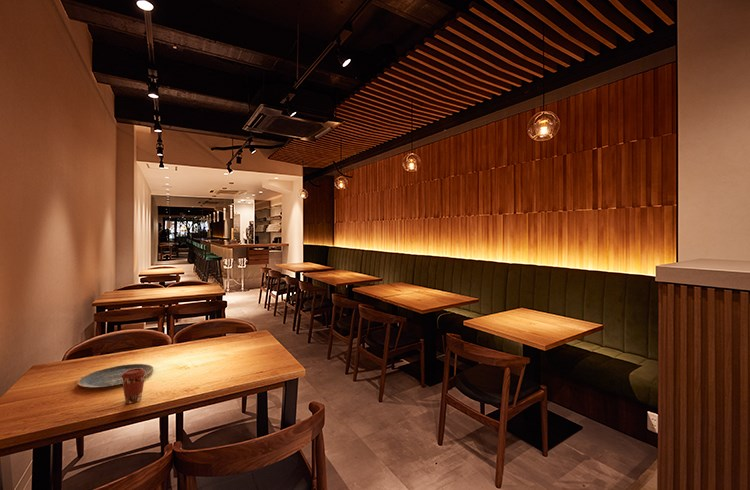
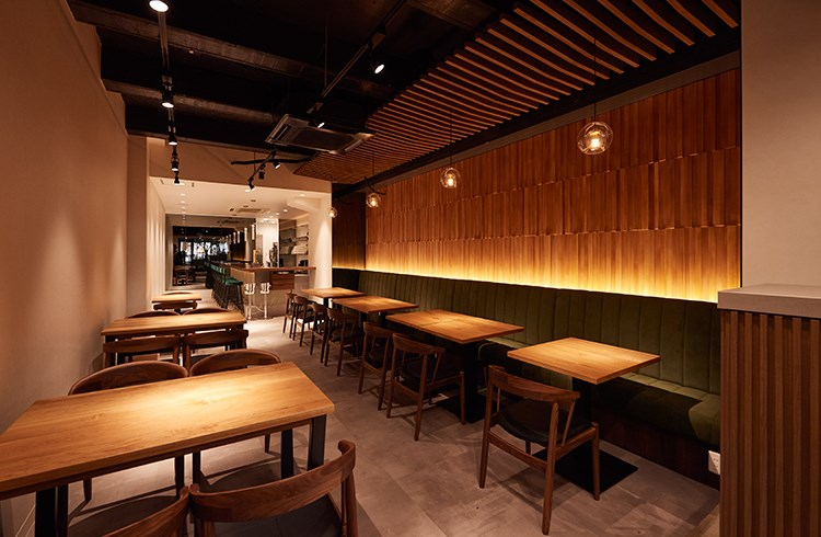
- coffee cup (133, 385)
- plate (117, 375)
